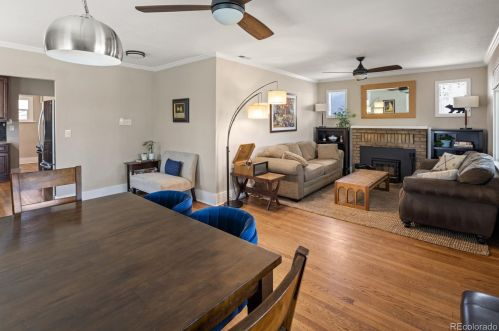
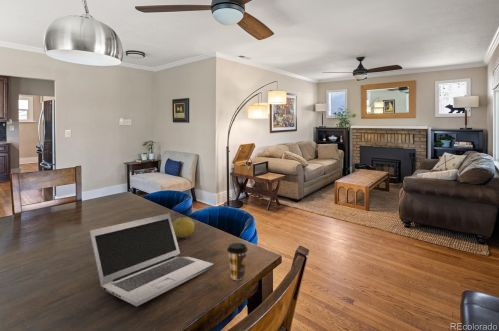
+ coffee cup (237, 261)
+ laptop (156, 250)
+ fruit (183, 227)
